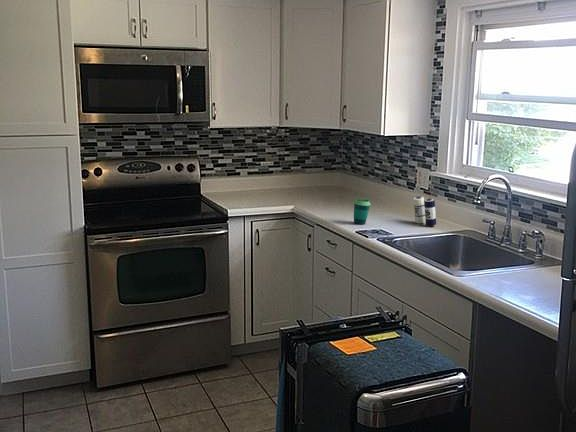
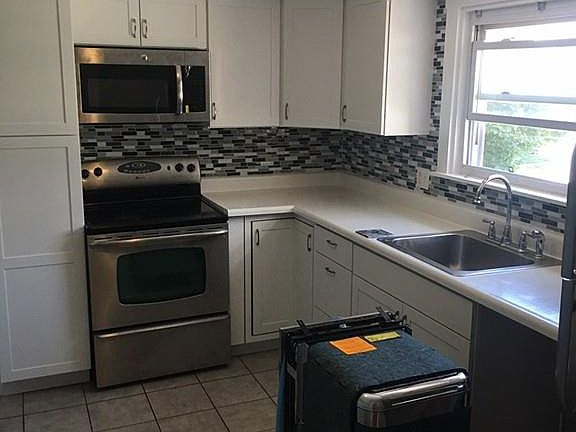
- cup (361, 211)
- candle (431, 211)
